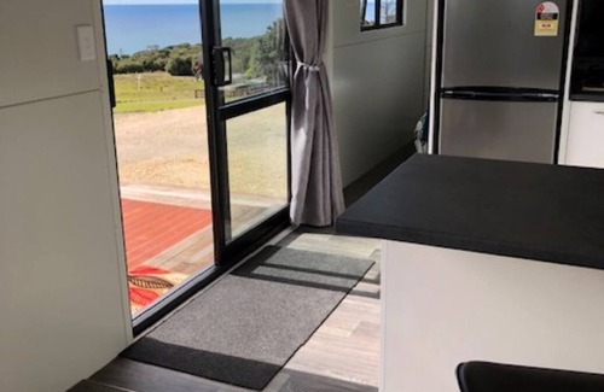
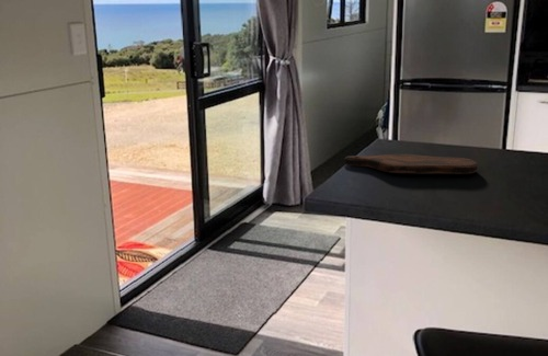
+ cutting board (408, 163)
